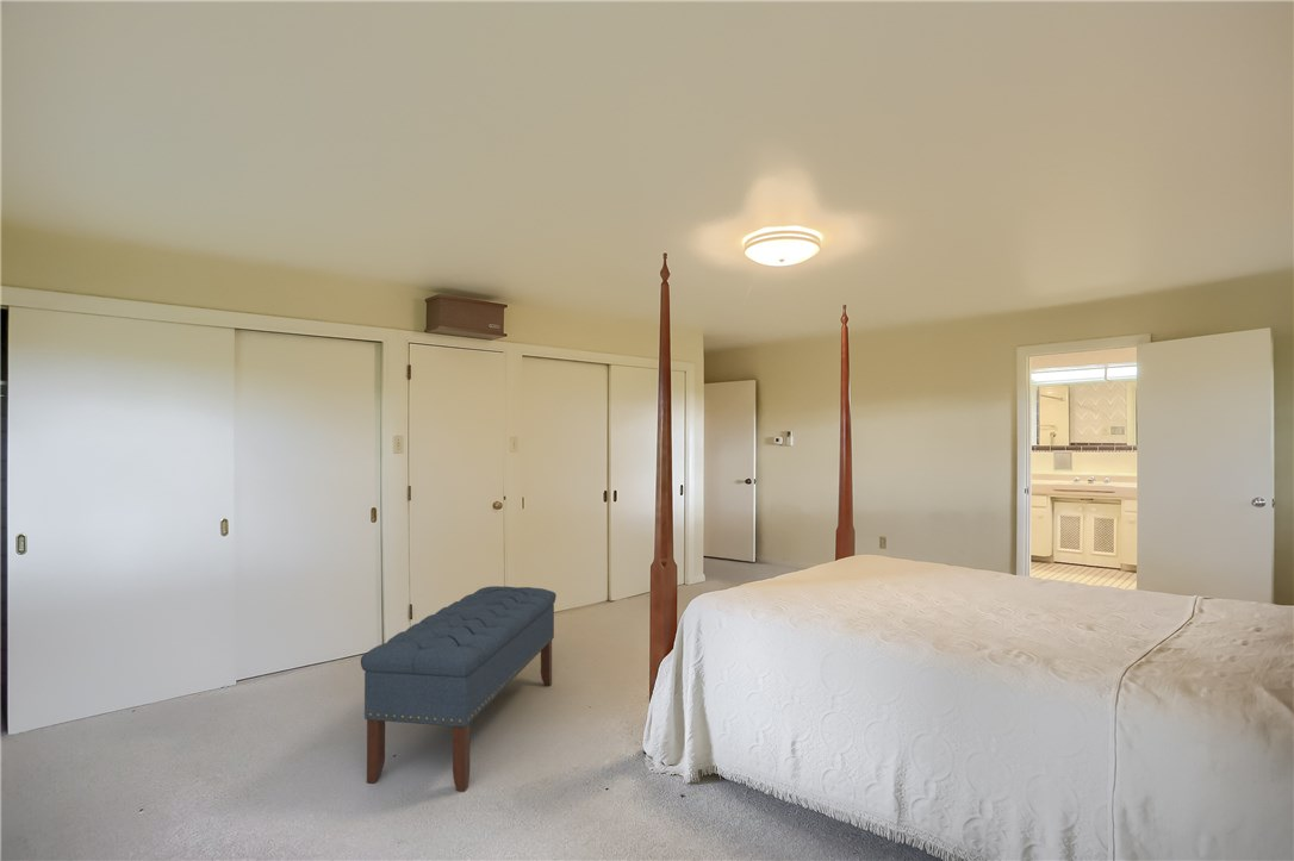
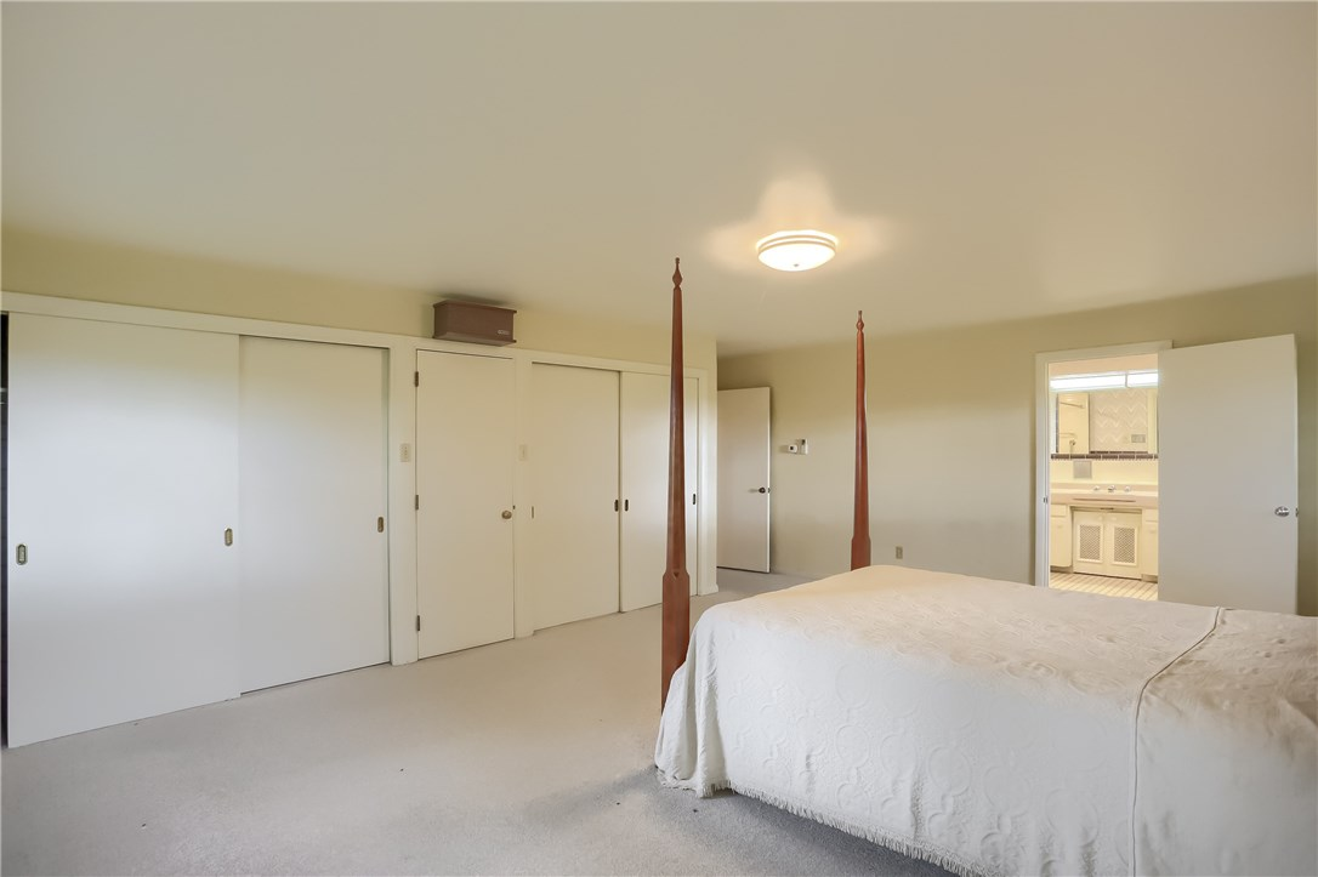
- bench (474, 667)
